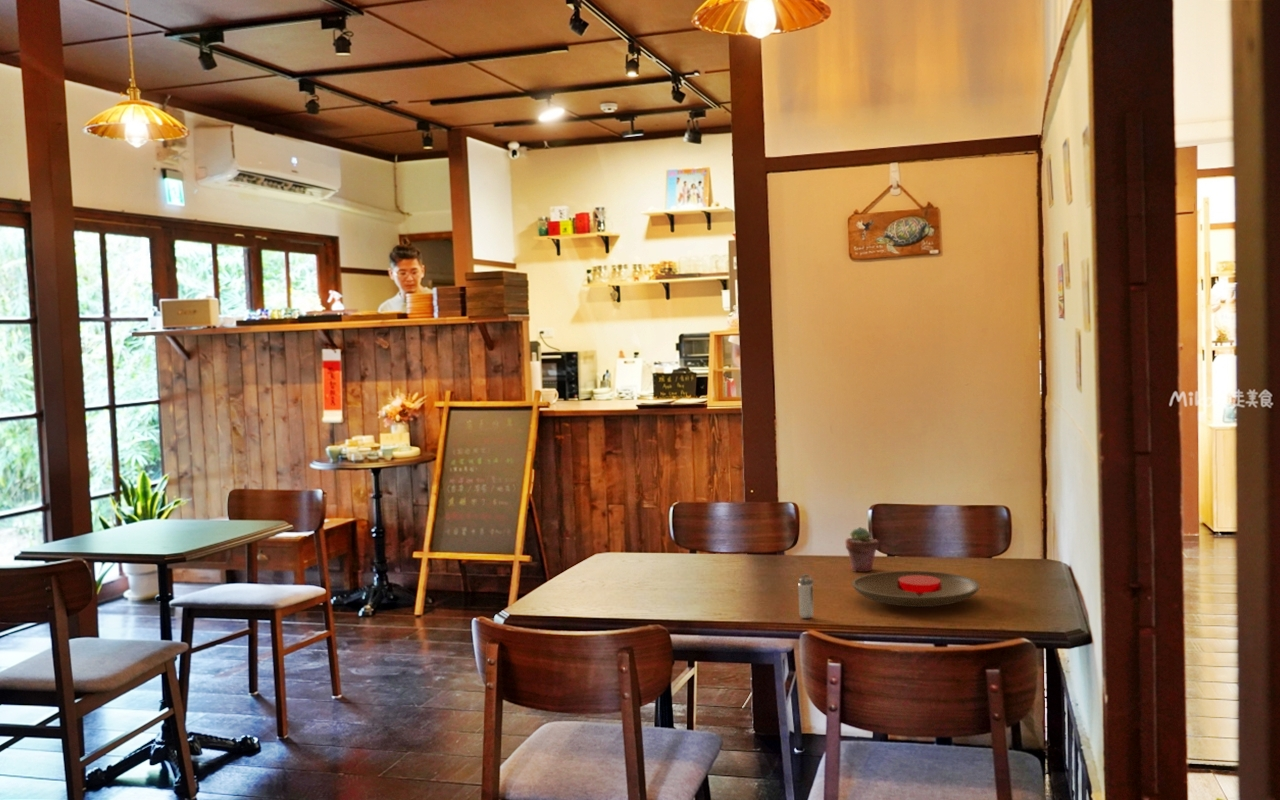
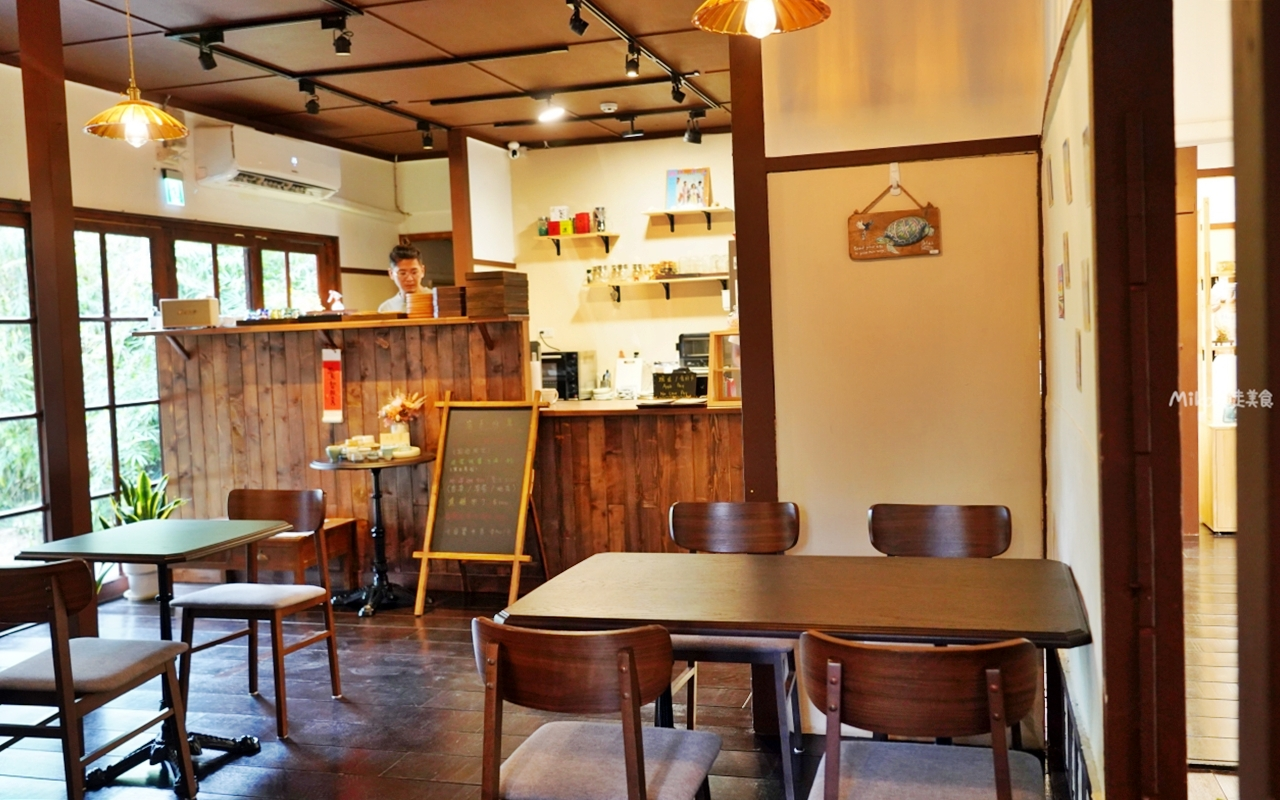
- shaker (805, 595)
- plate (915, 590)
- potted succulent (861, 548)
